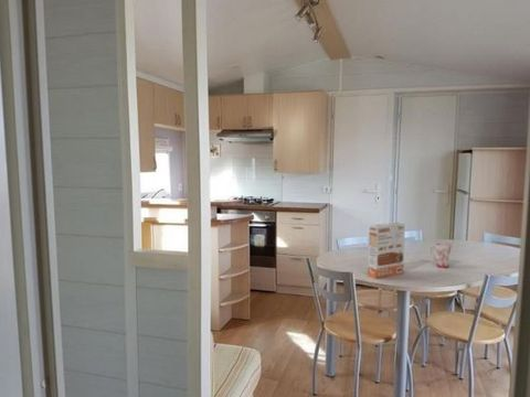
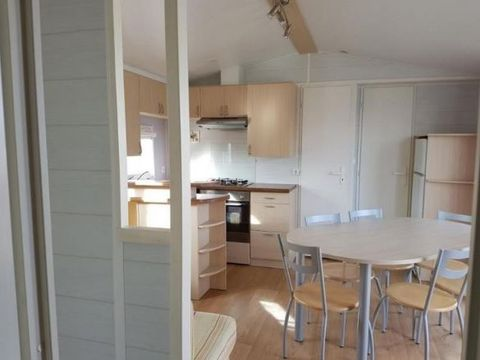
- cereal box (386, 249)
- mug (438, 255)
